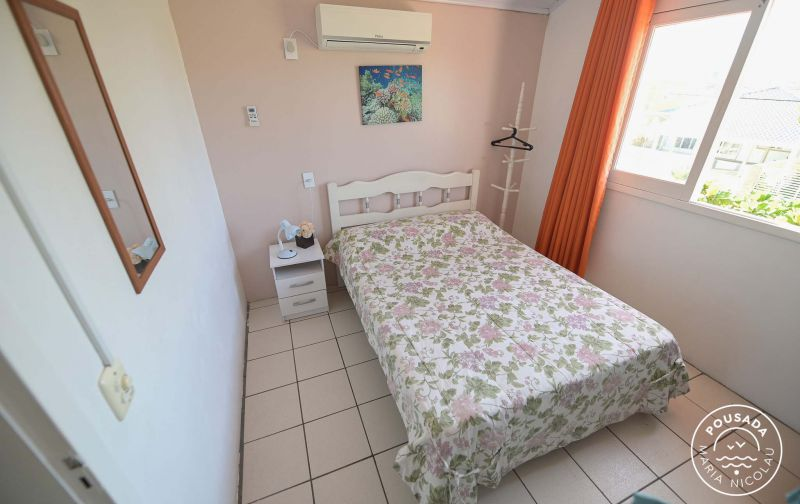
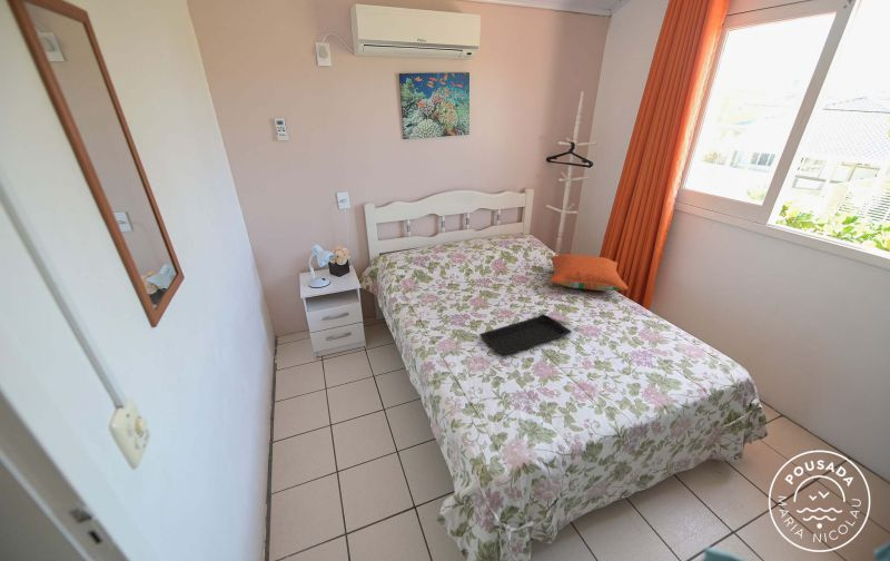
+ serving tray (525, 334)
+ pillow (584, 270)
